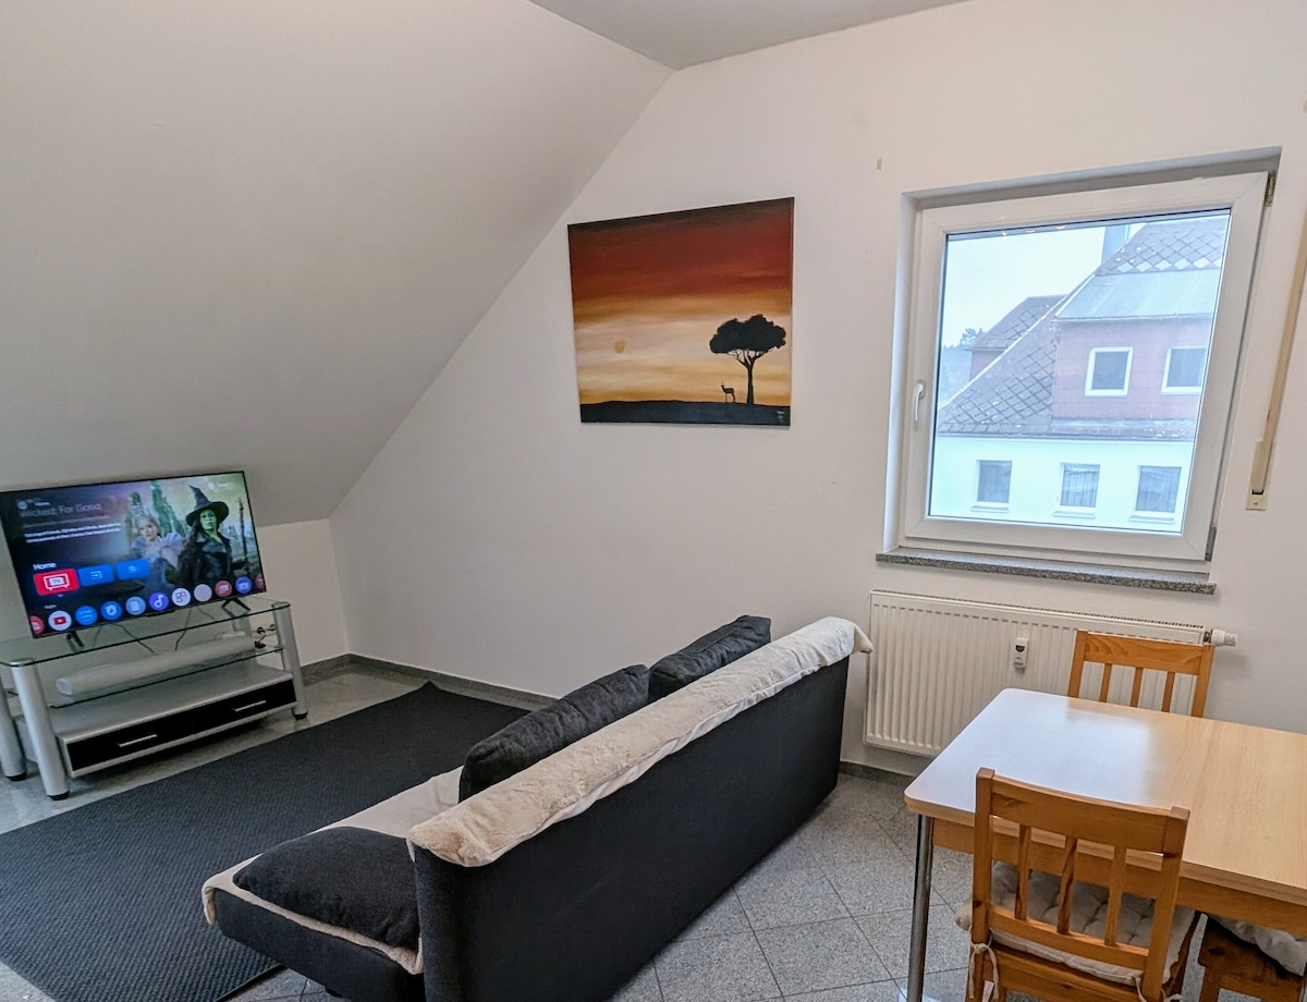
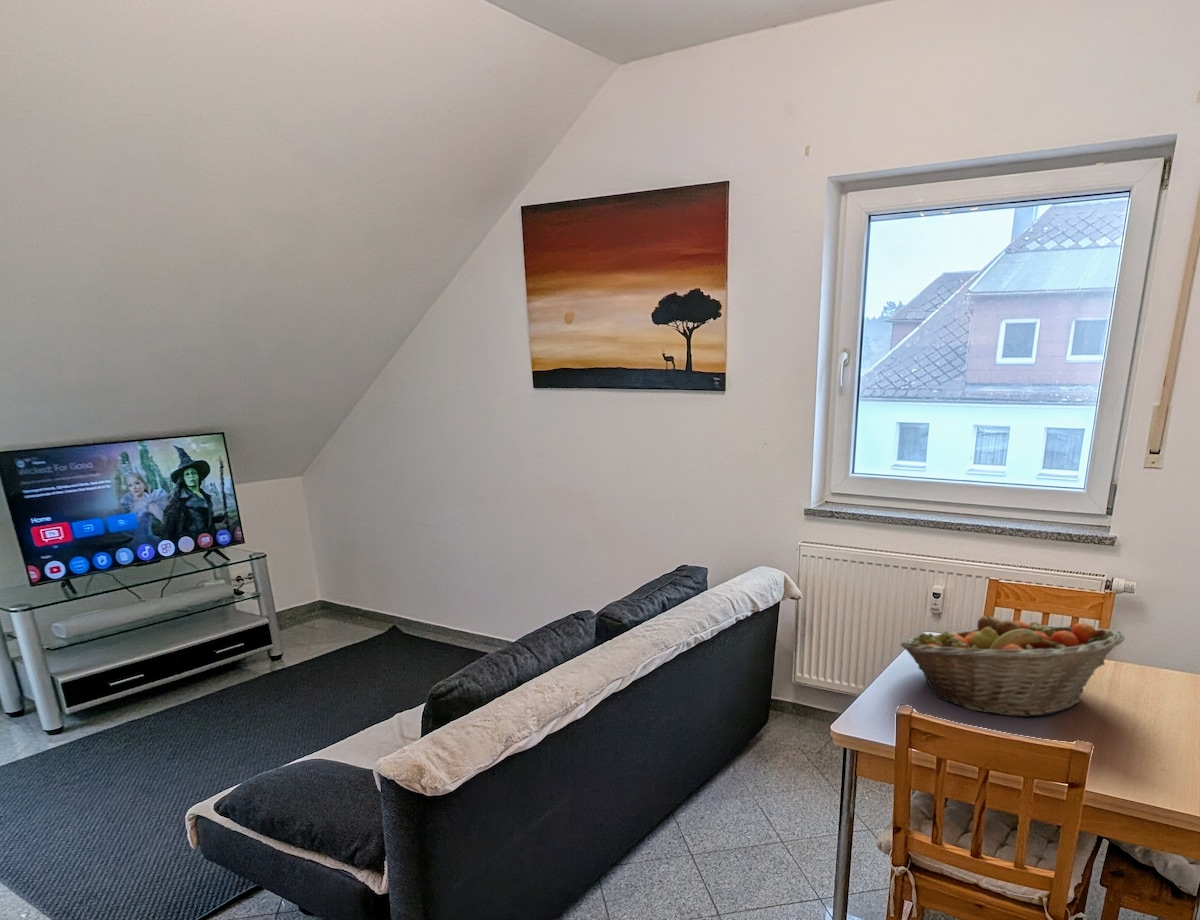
+ fruit basket (1007, 654)
